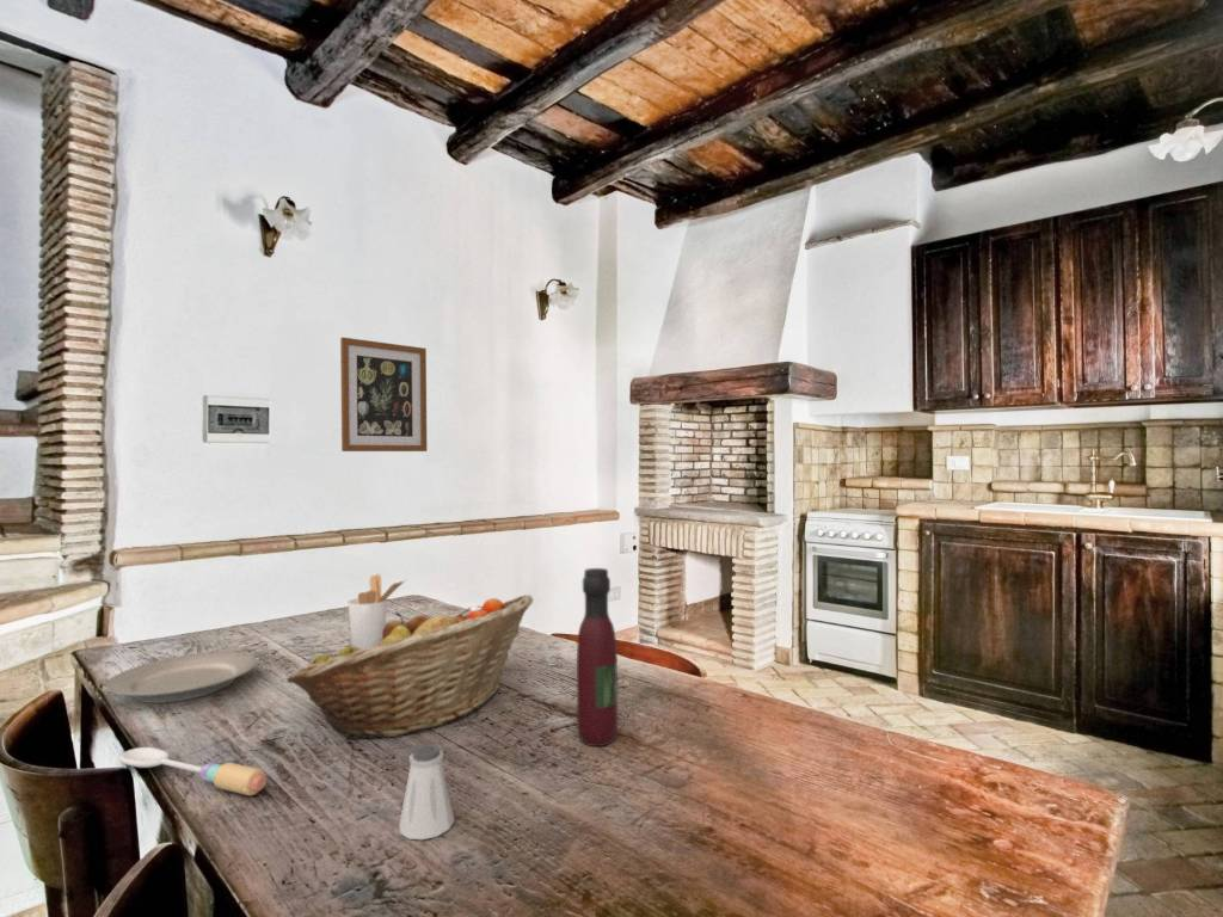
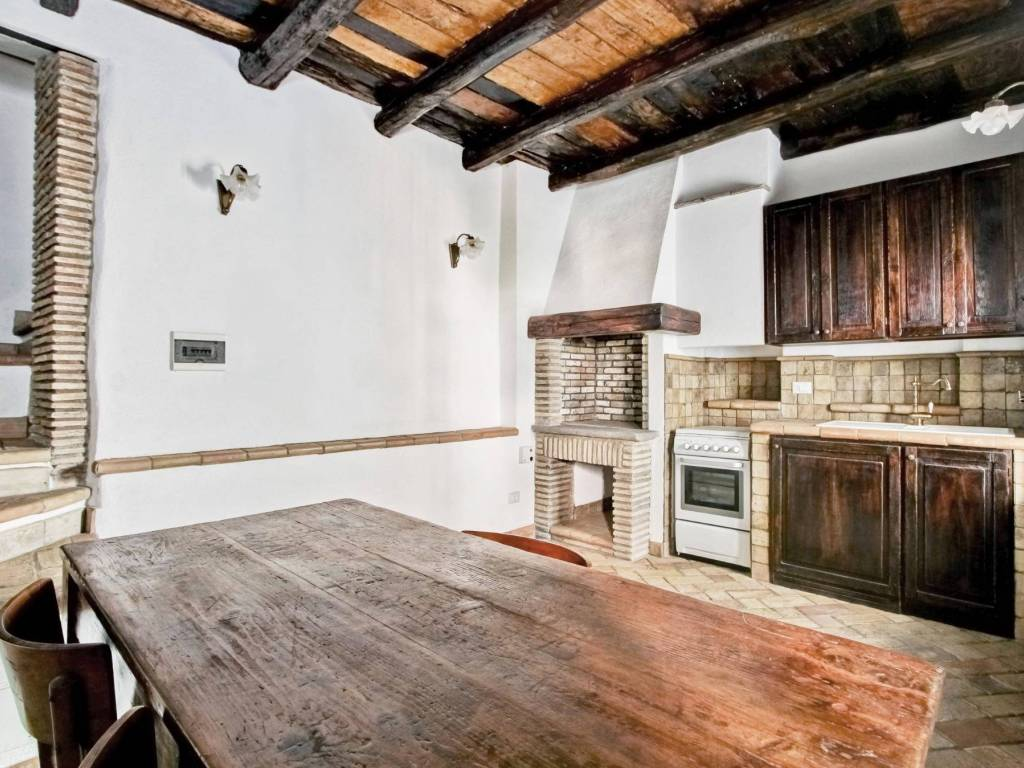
- fruit basket (424, 653)
- saltshaker (426, 787)
- wine bottle (596, 654)
- utensil holder (377, 611)
- plate (185, 678)
- spoon (190, 767)
- wall art (386, 396)
